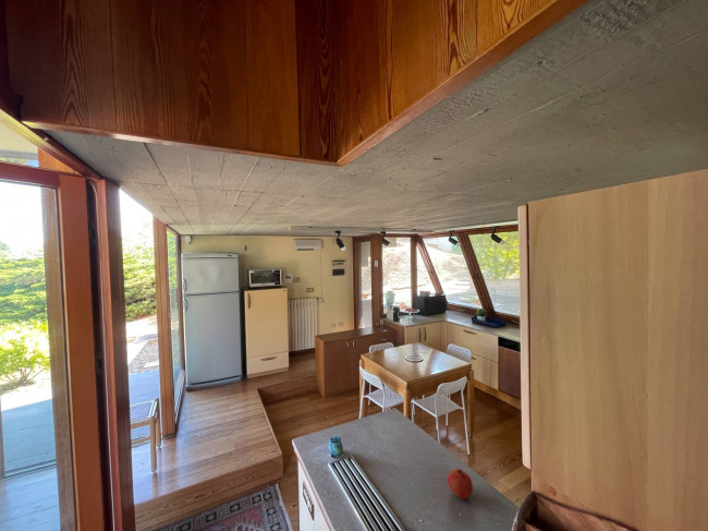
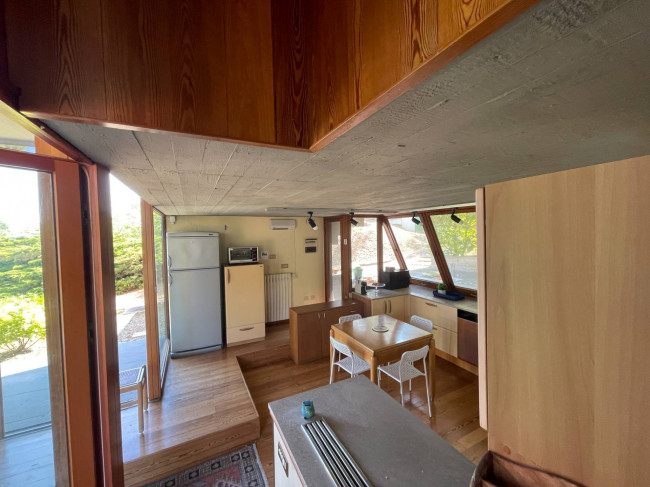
- fruit (460, 481)
